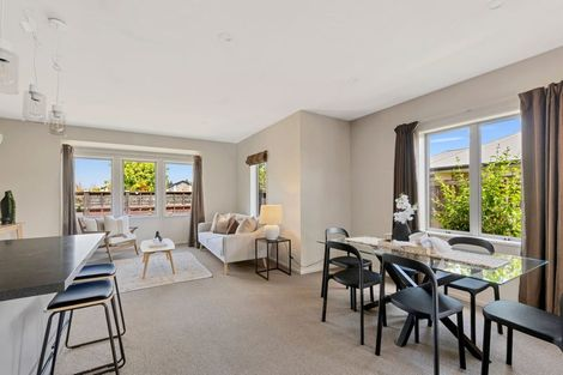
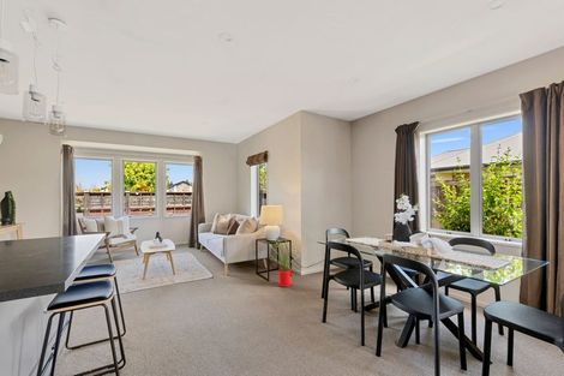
+ house plant (283, 261)
